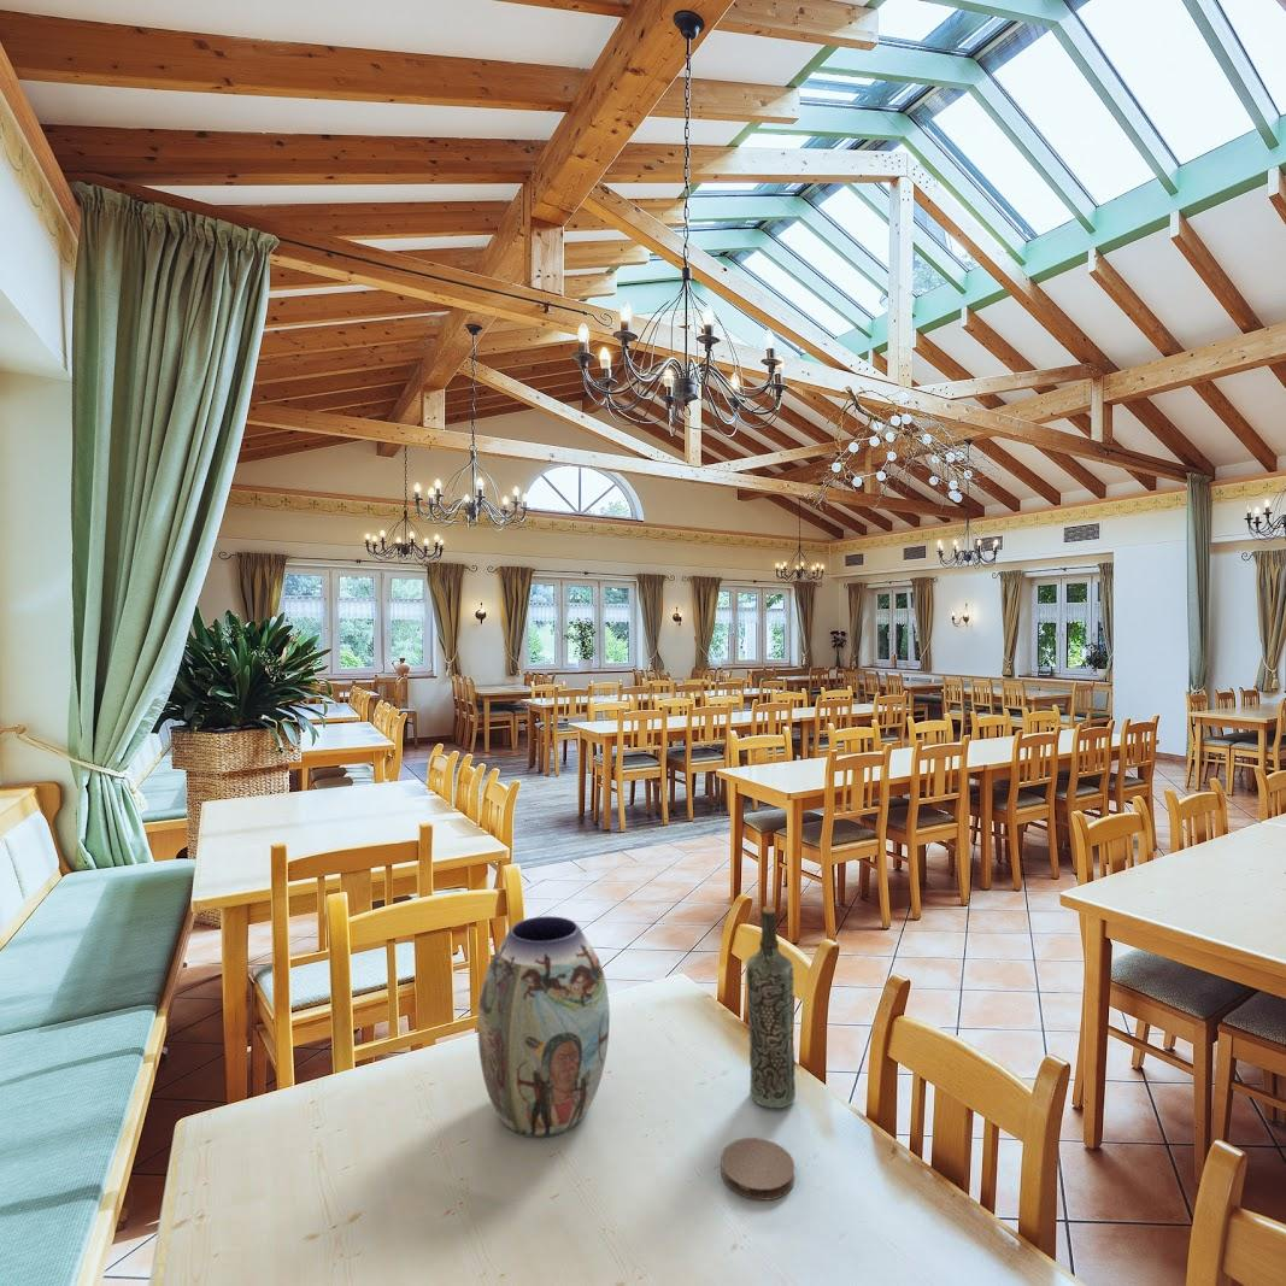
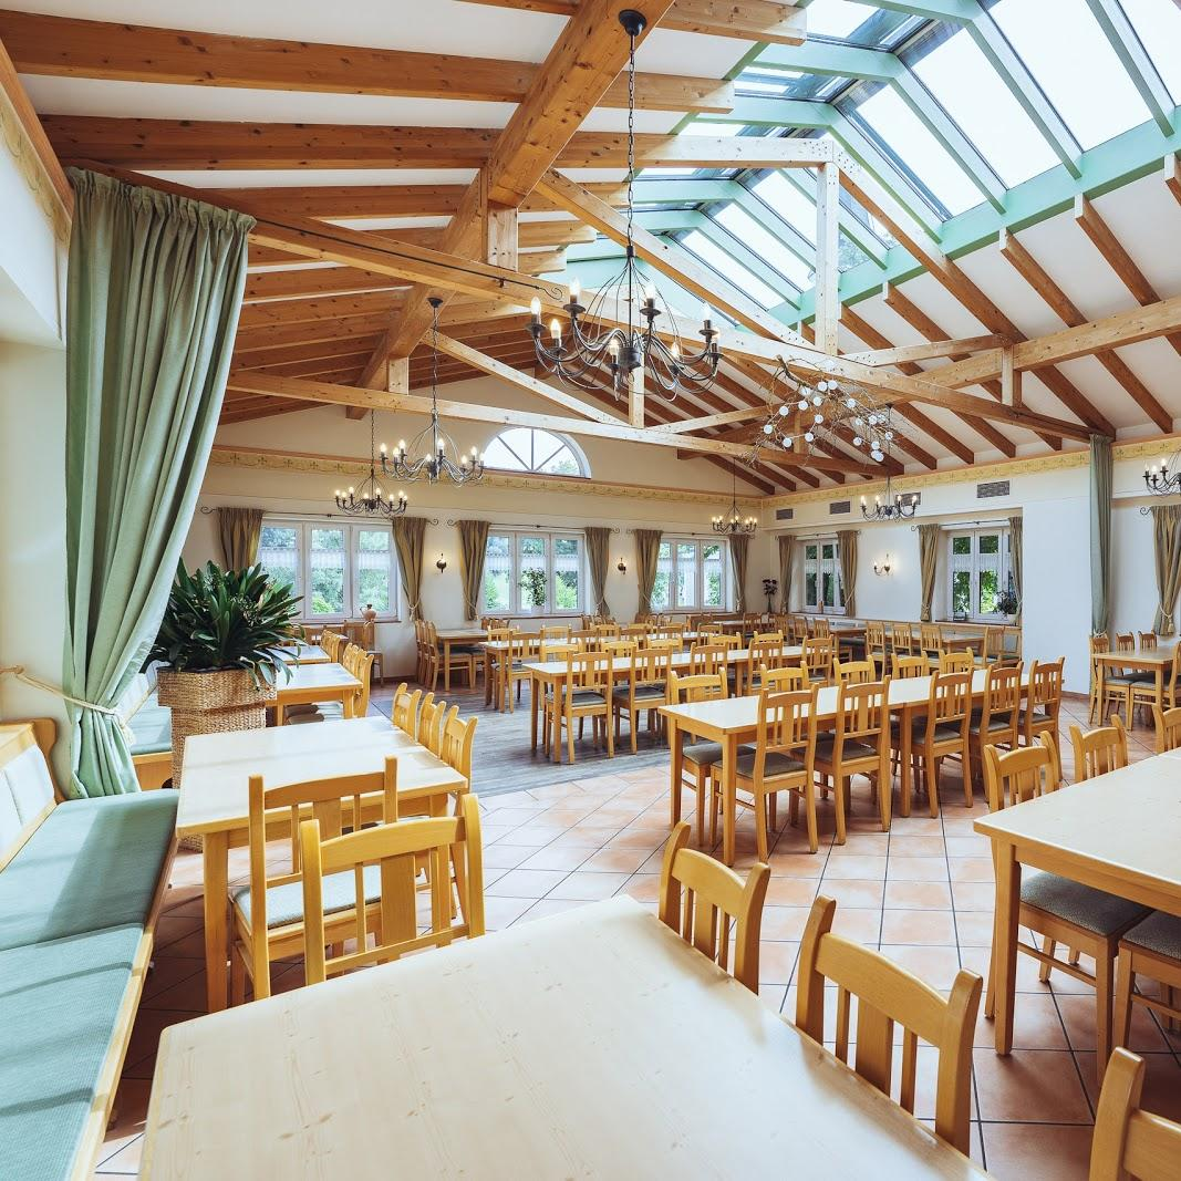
- bottle (770, 1002)
- coaster (757, 1167)
- vase (544, 1018)
